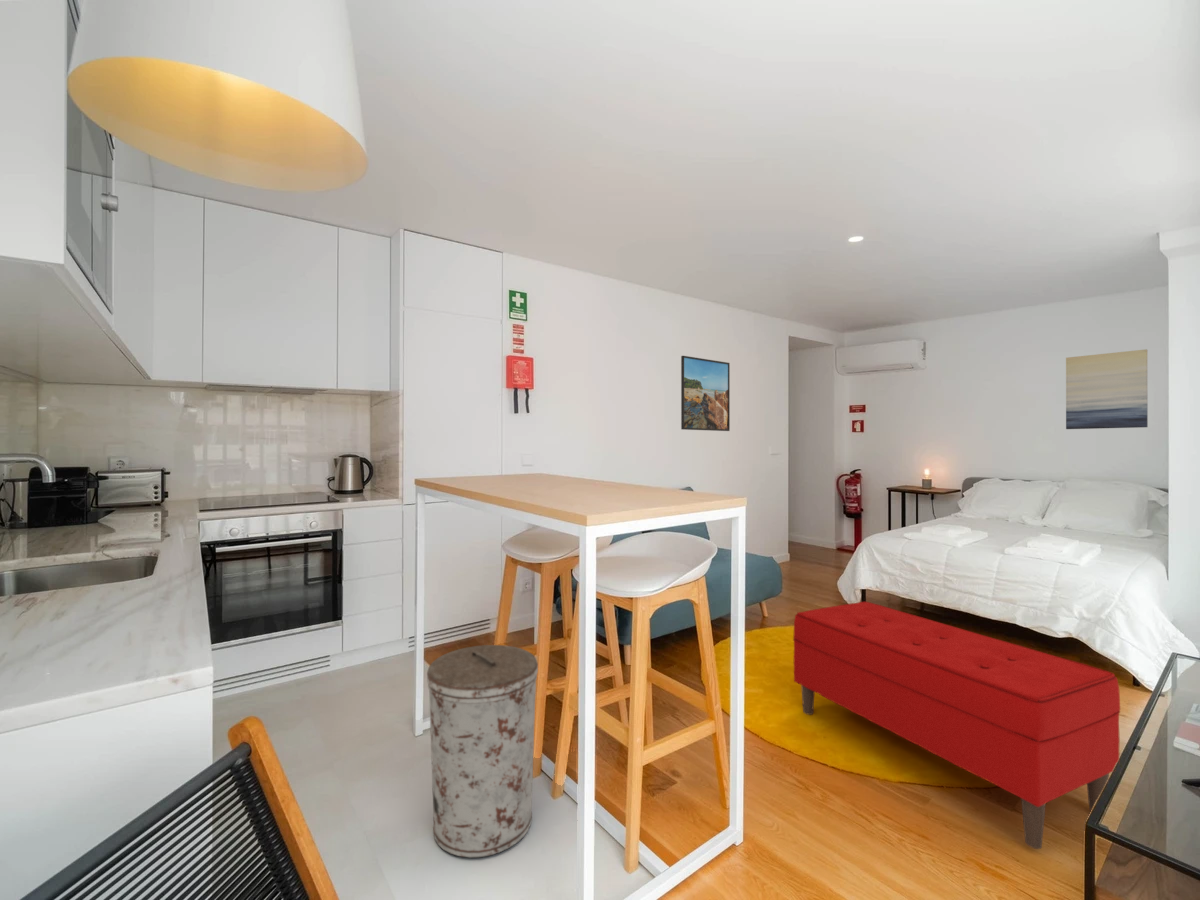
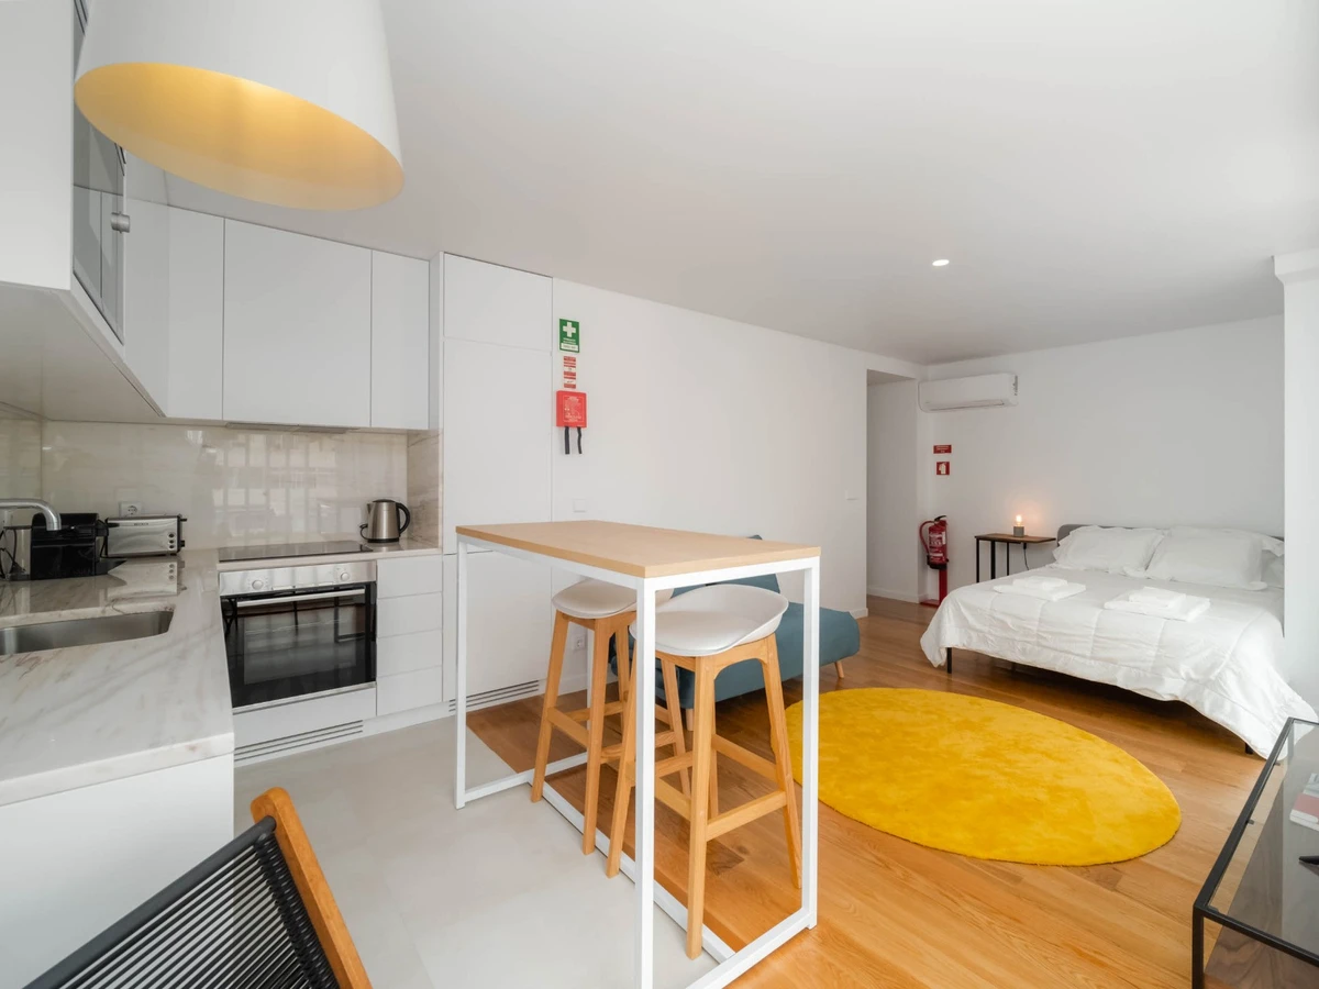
- wall art (1105, 391)
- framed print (706, 394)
- trash can (483, 739)
- bench (930, 696)
